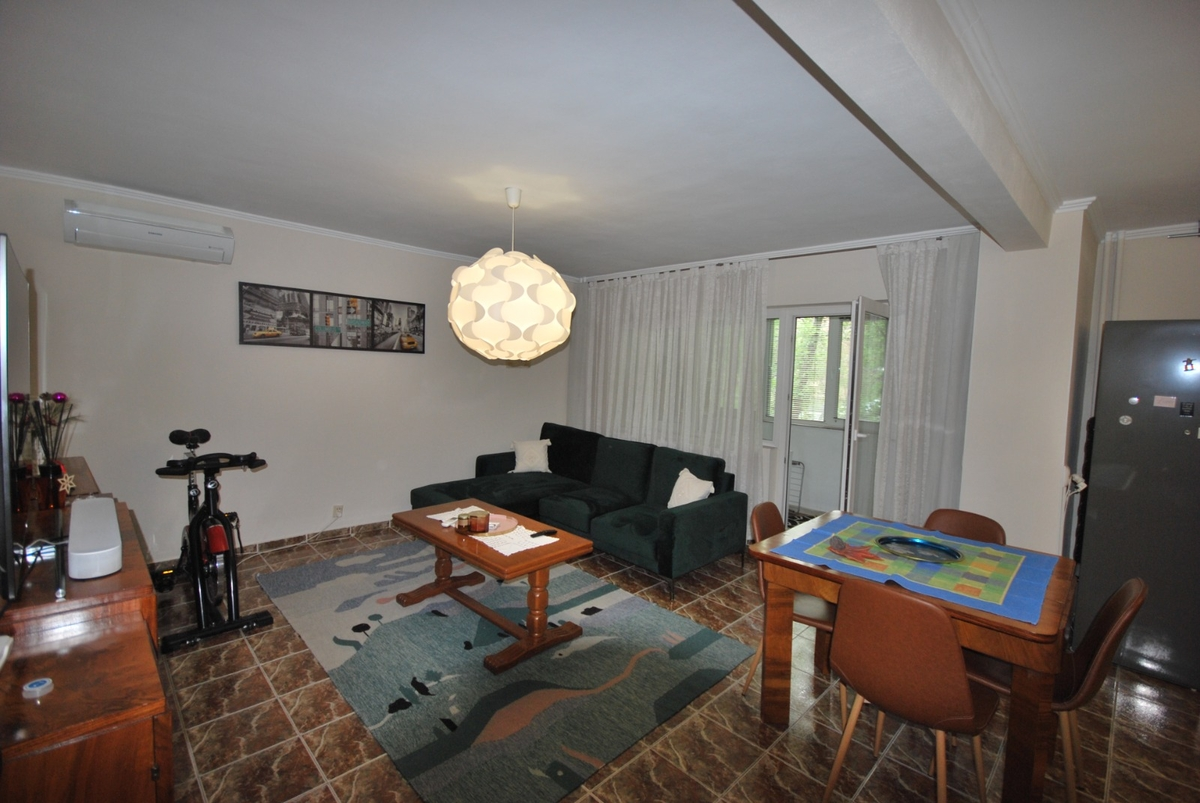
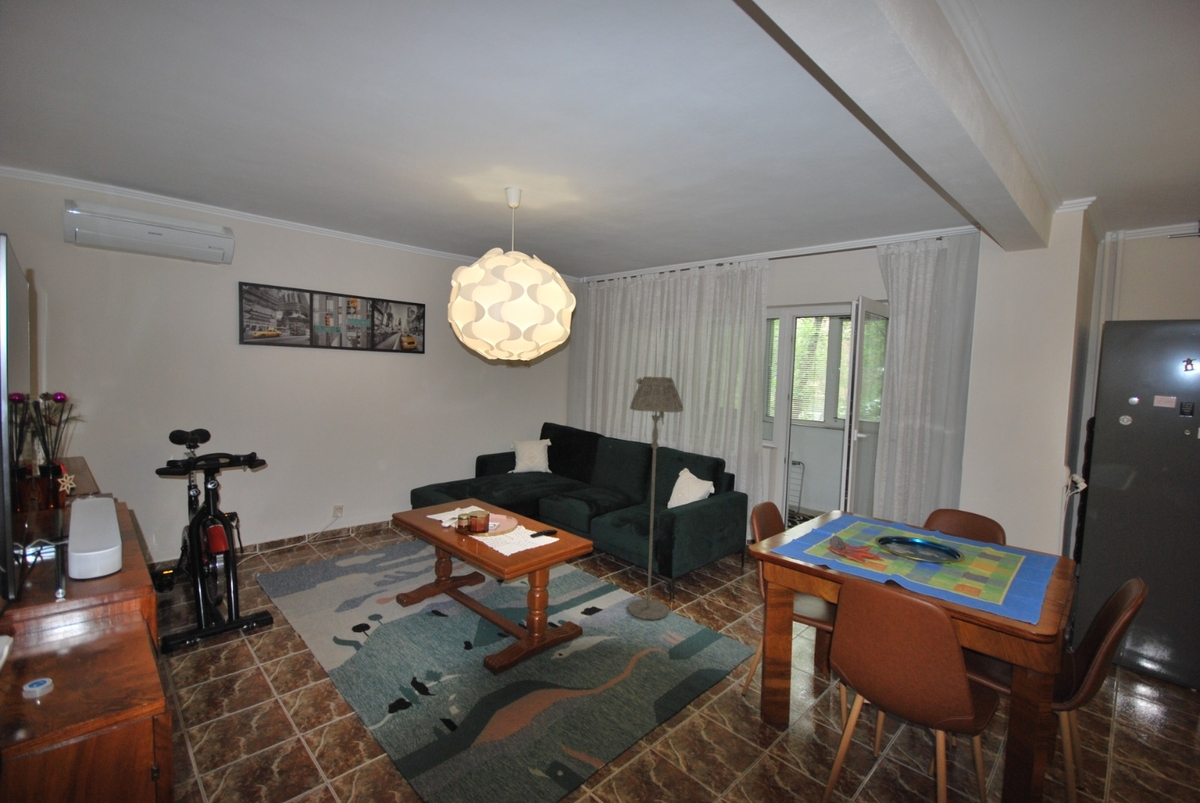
+ floor lamp (653, 494)
